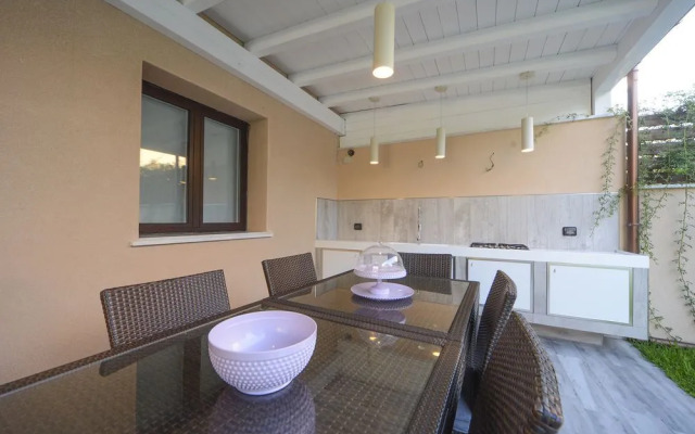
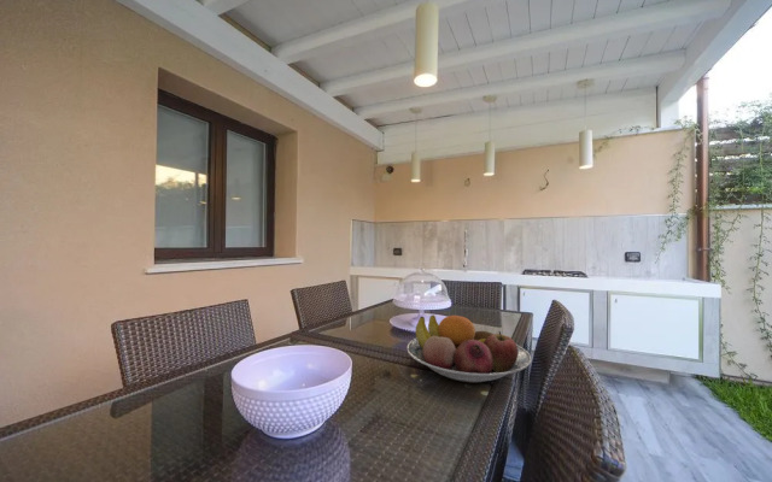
+ fruit bowl (466, 345)
